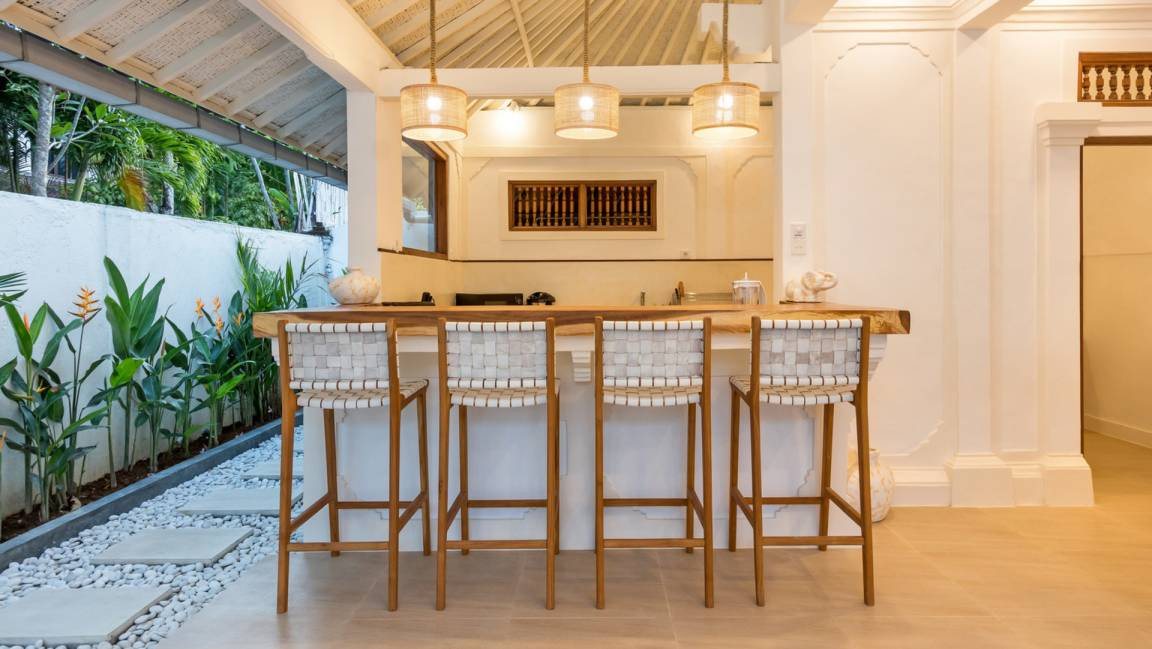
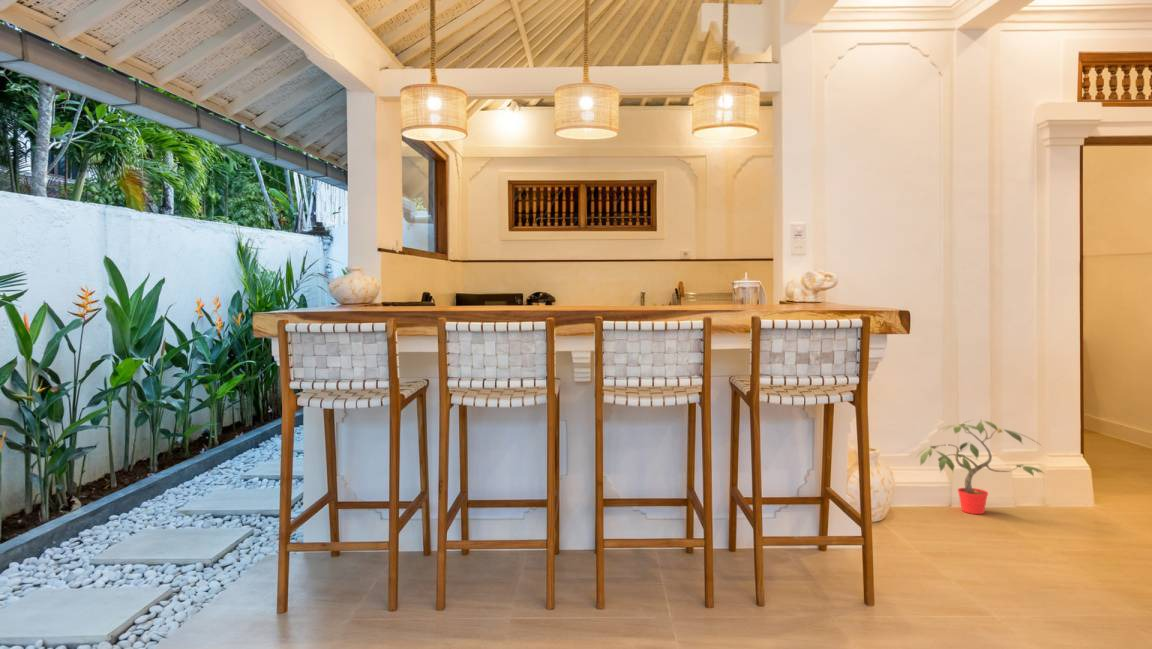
+ potted plant (978, 466)
